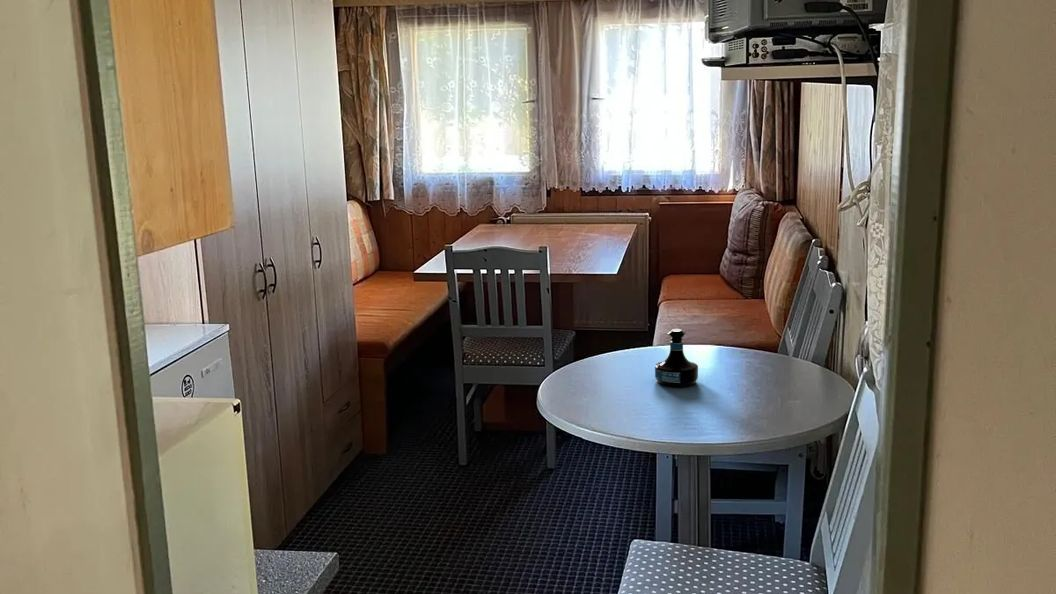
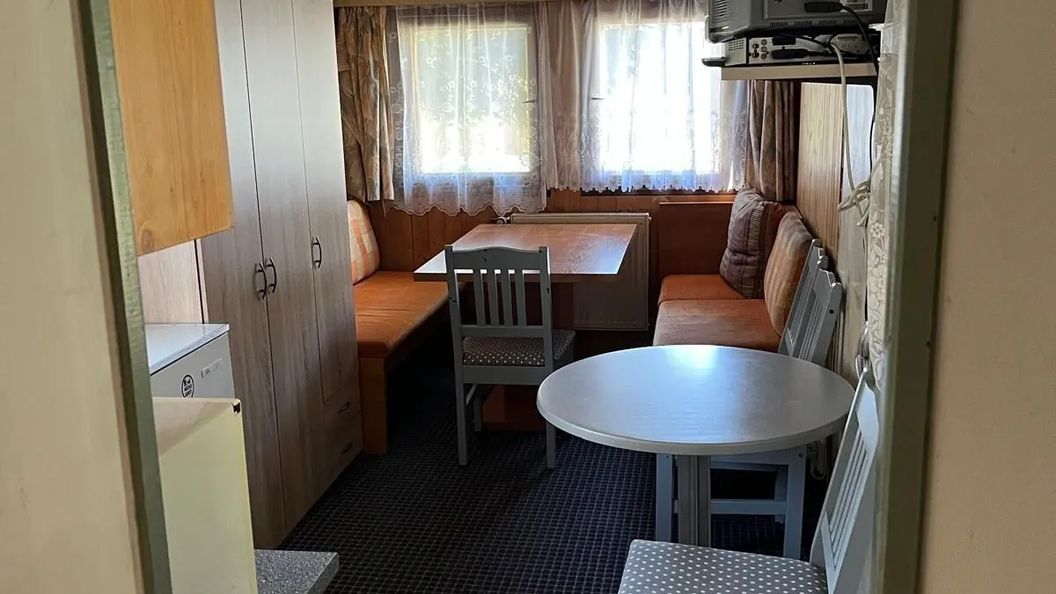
- tequila bottle (676, 355)
